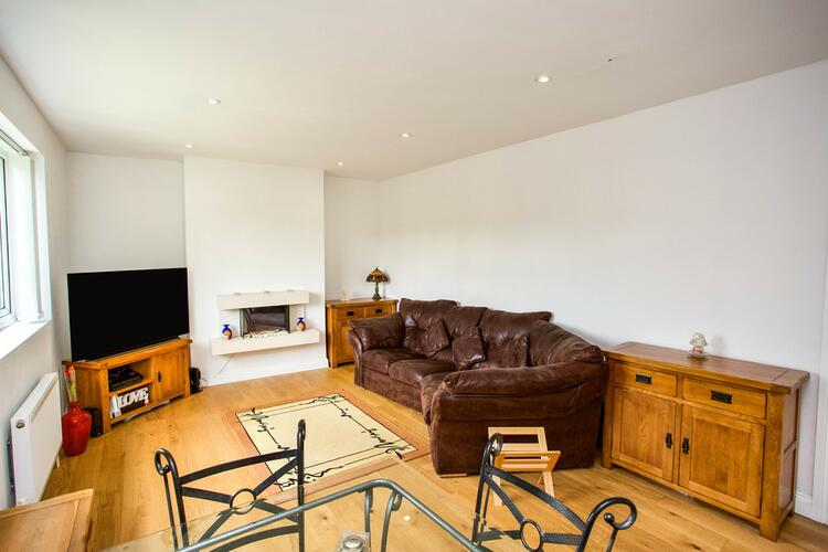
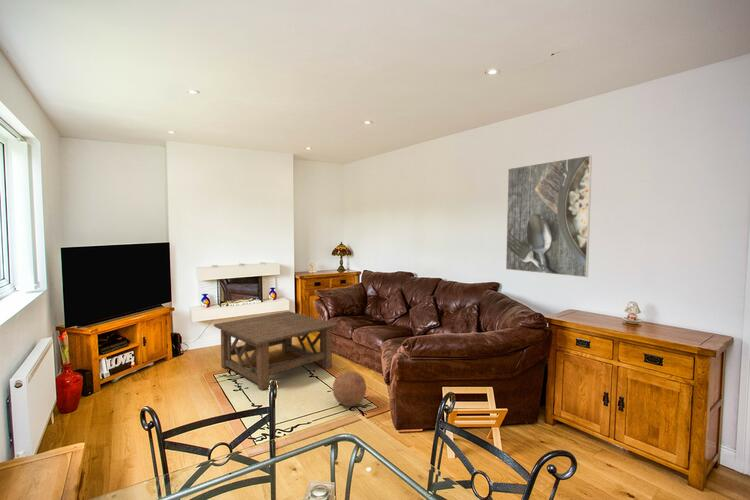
+ coffee table (276, 344)
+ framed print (544, 218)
+ decorative ball (349, 388)
